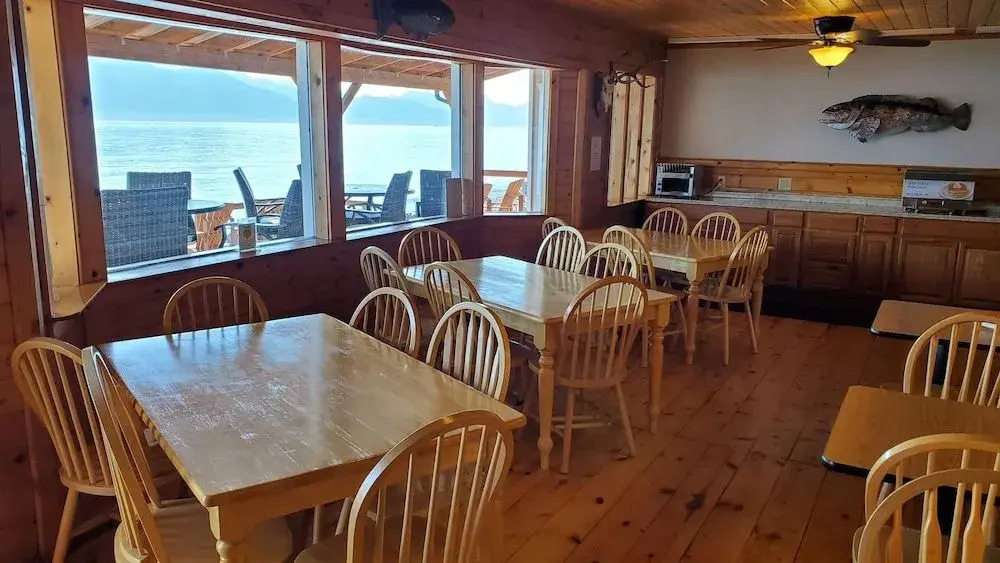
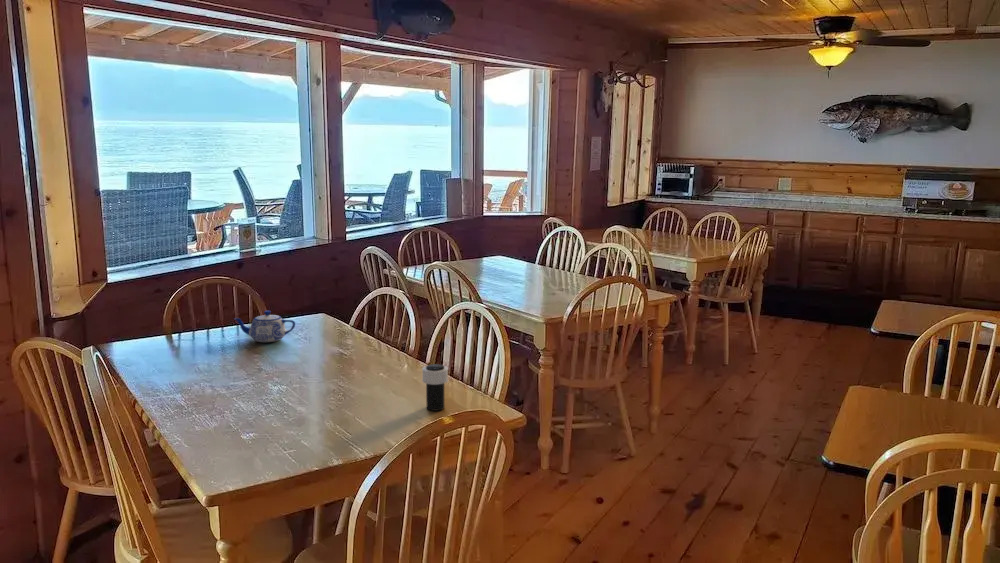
+ teapot (264, 325)
+ cup (435, 387)
